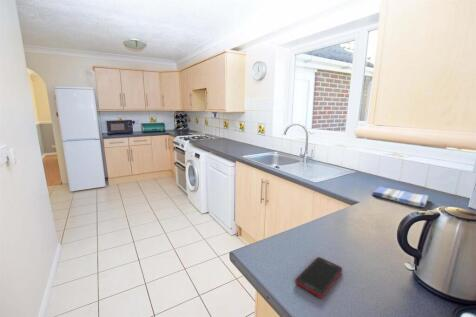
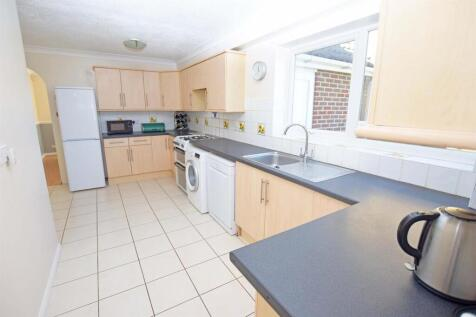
- cell phone (319, 275)
- dish towel (400, 195)
